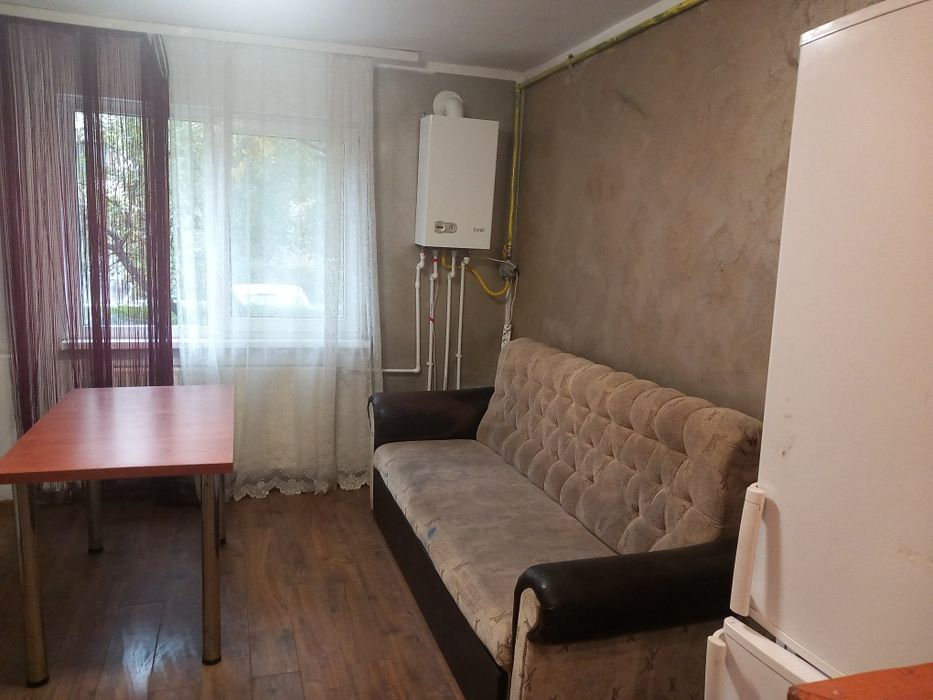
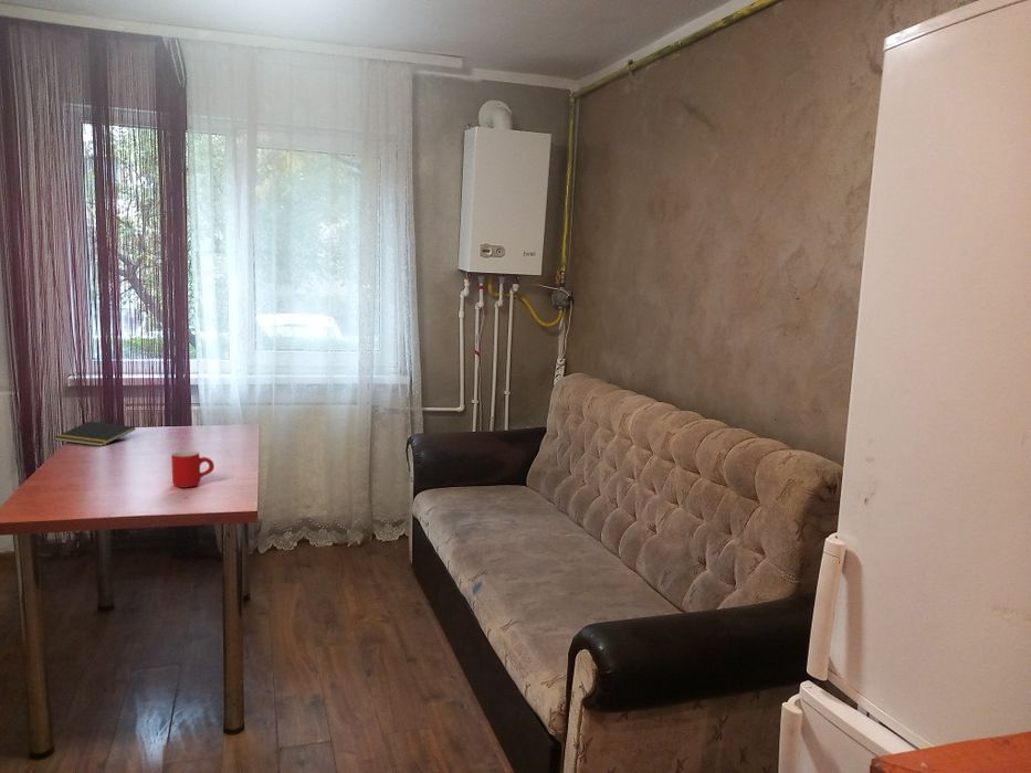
+ mug (193, 468)
+ notepad (95, 433)
